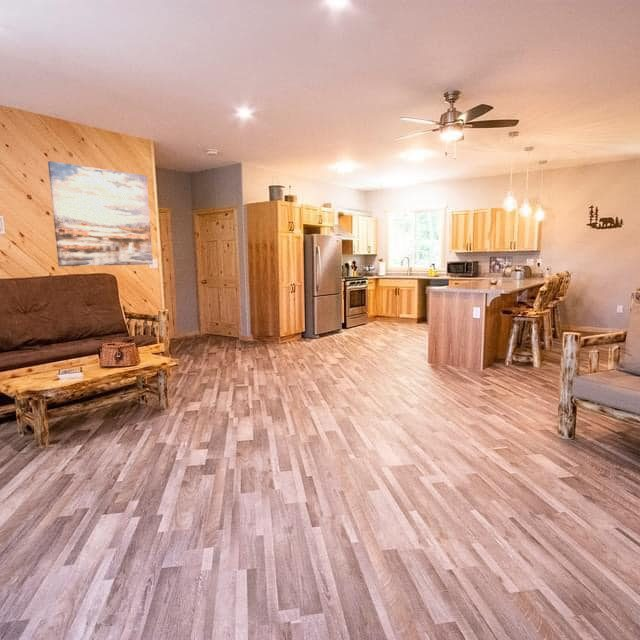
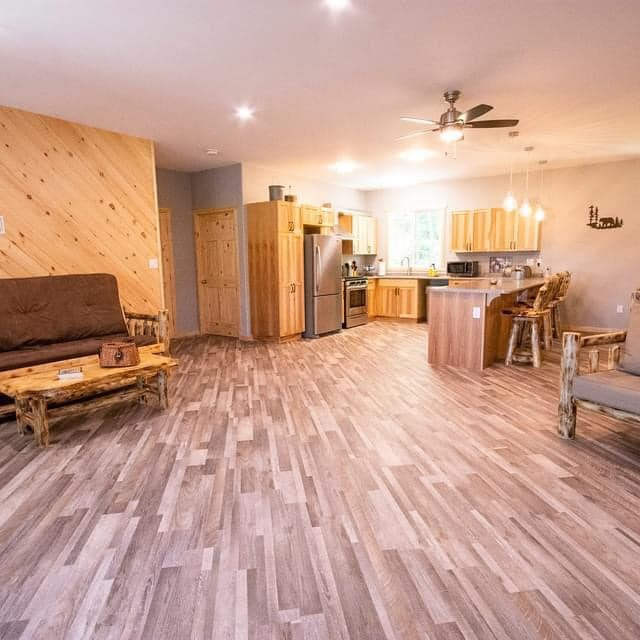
- wall art (105, 218)
